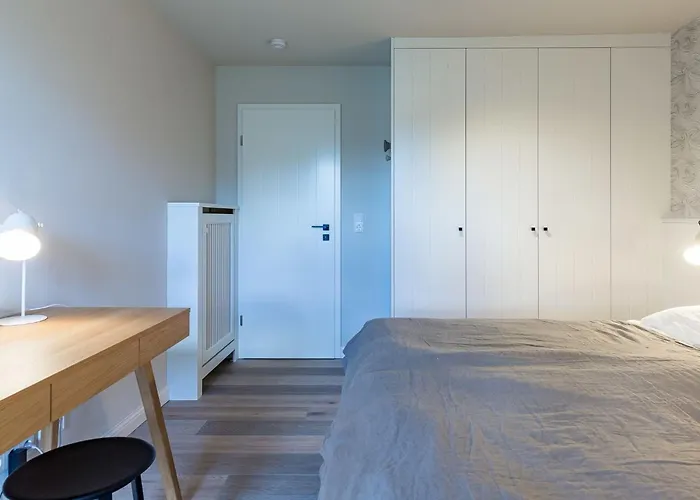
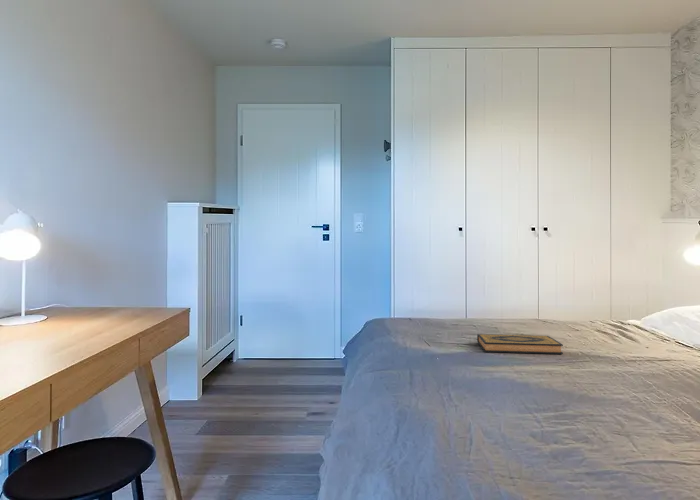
+ hardback book (517, 343)
